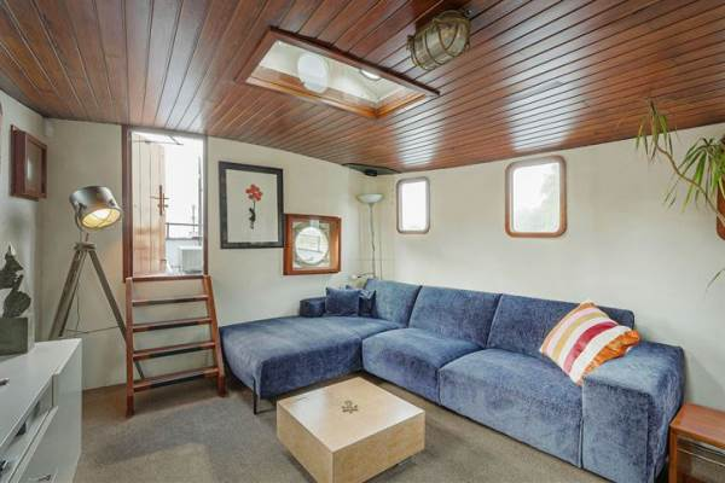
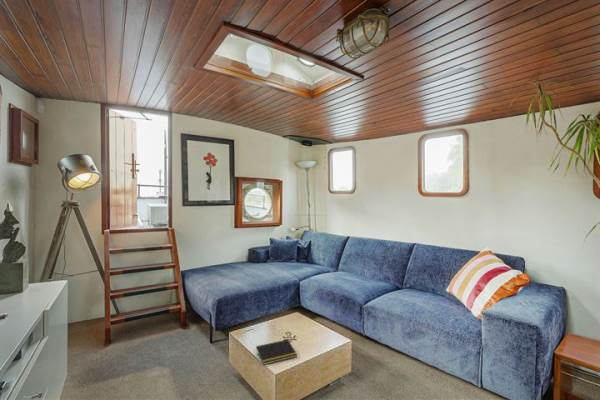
+ notepad (276, 351)
